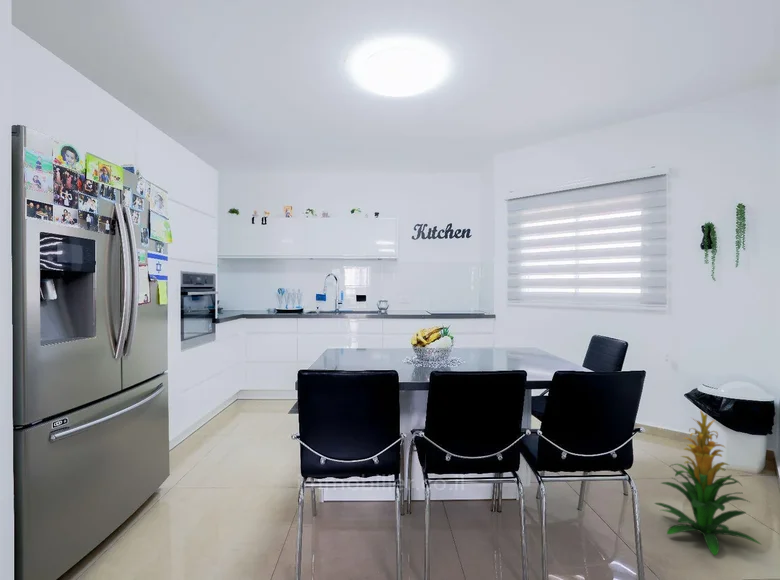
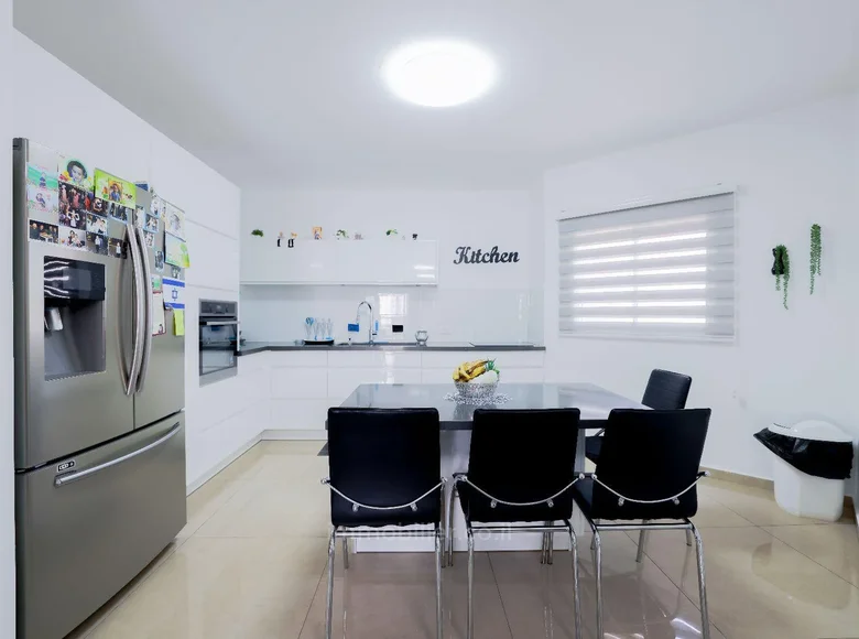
- indoor plant (704, 473)
